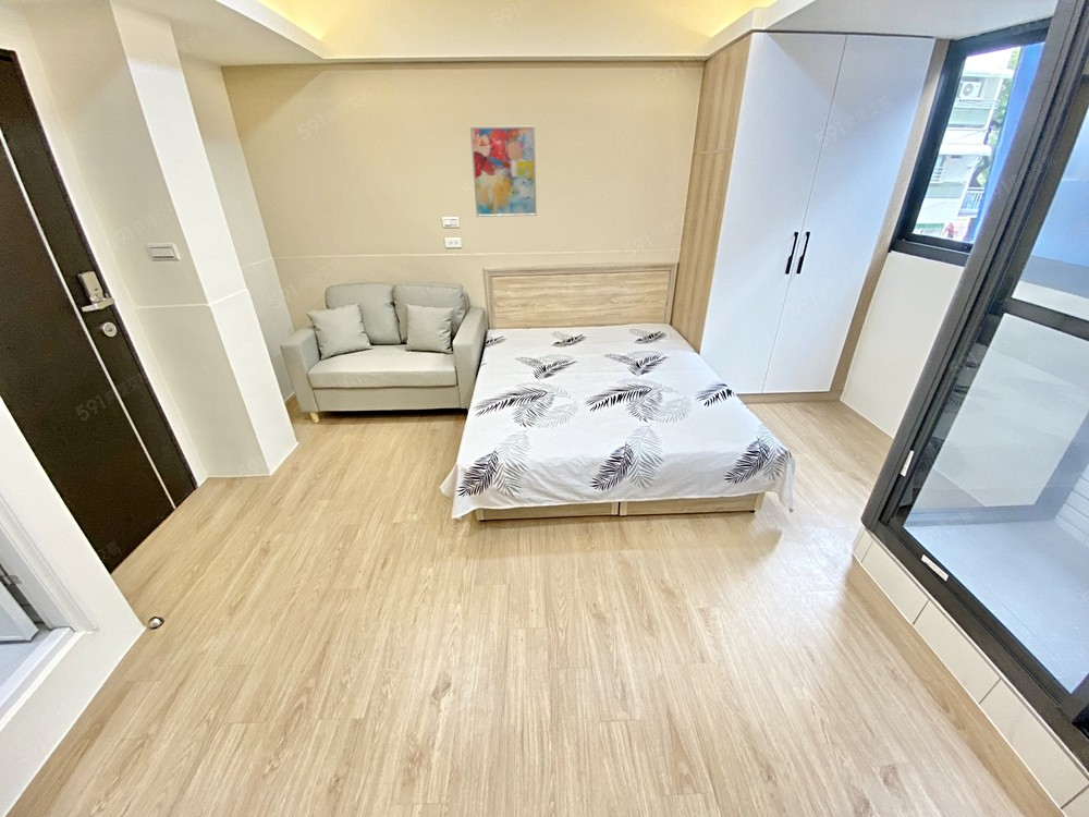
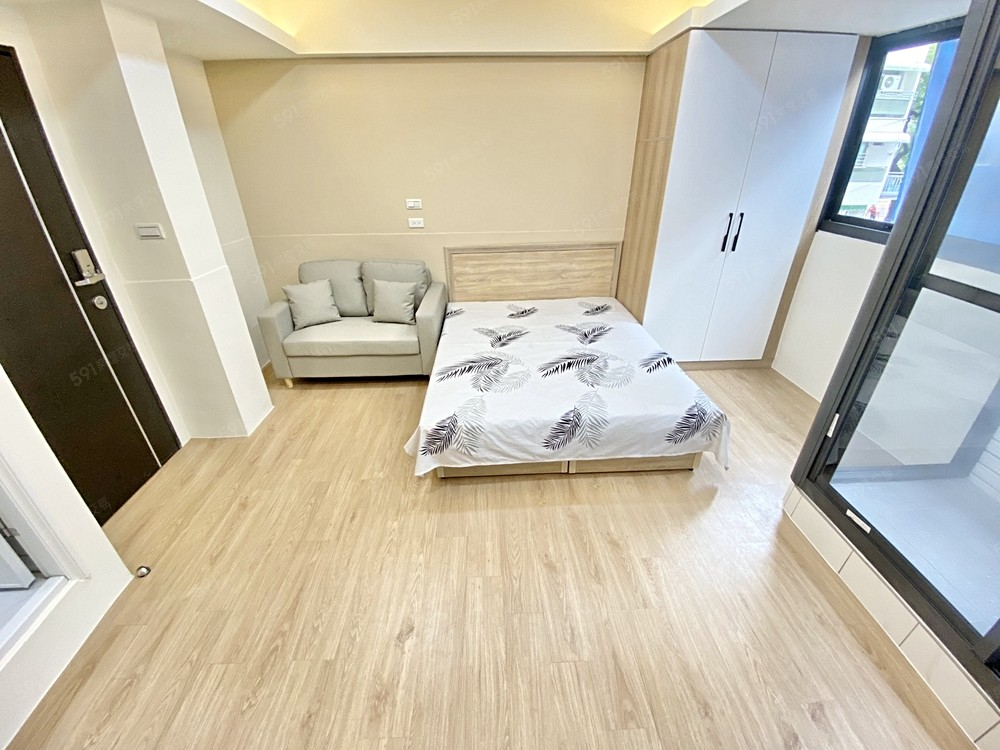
- wall art (504, 172)
